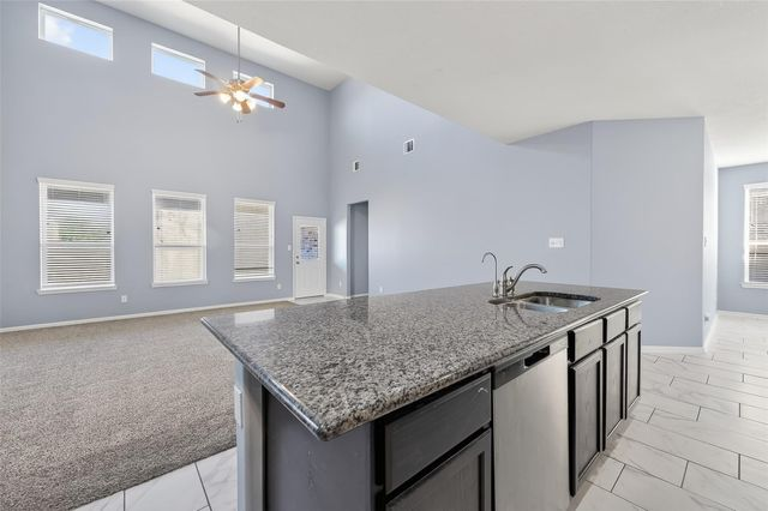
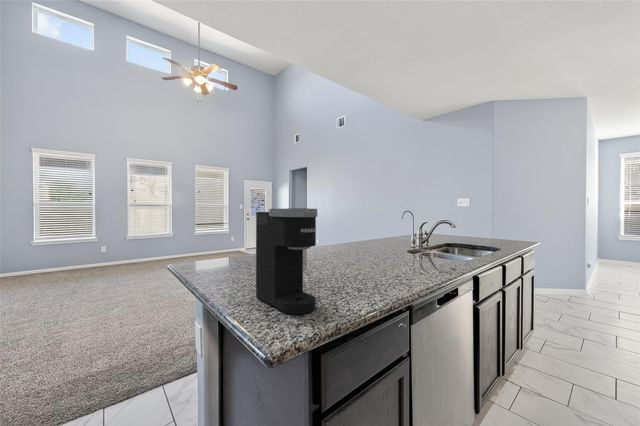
+ coffee maker (284, 255)
